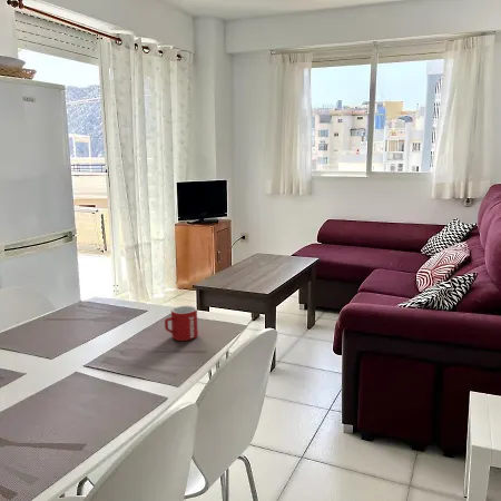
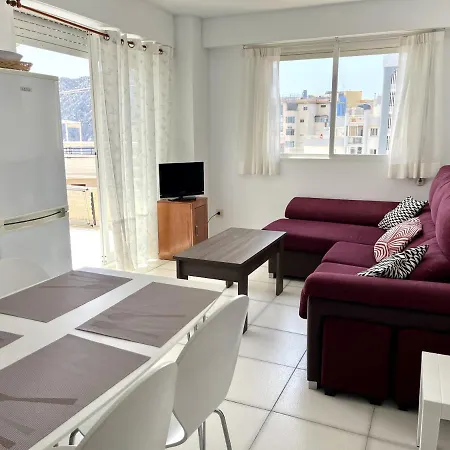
- mug (180, 324)
